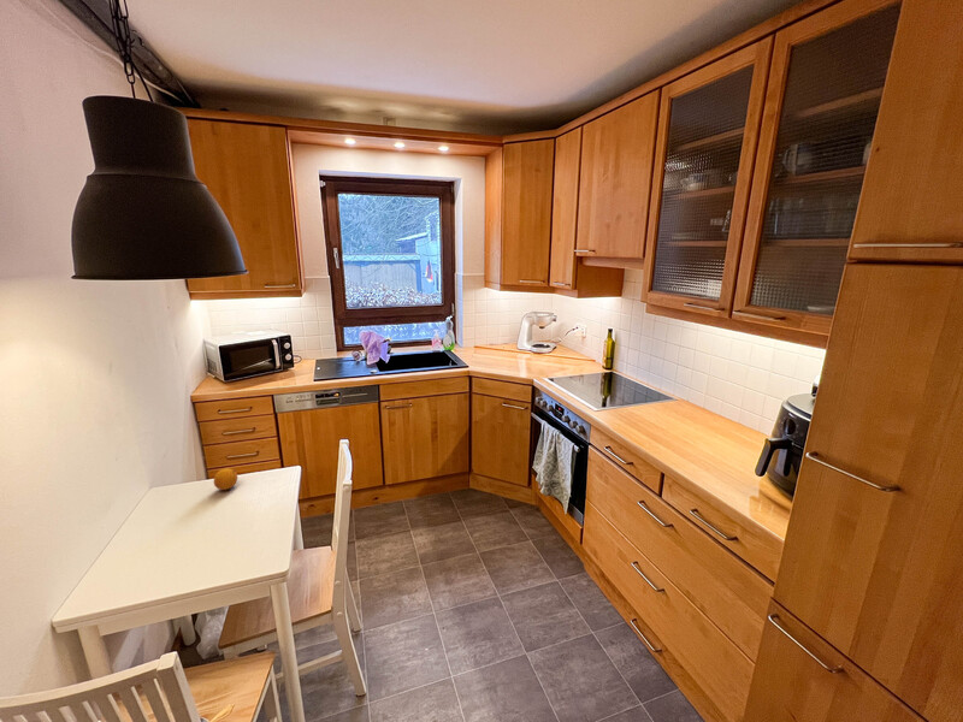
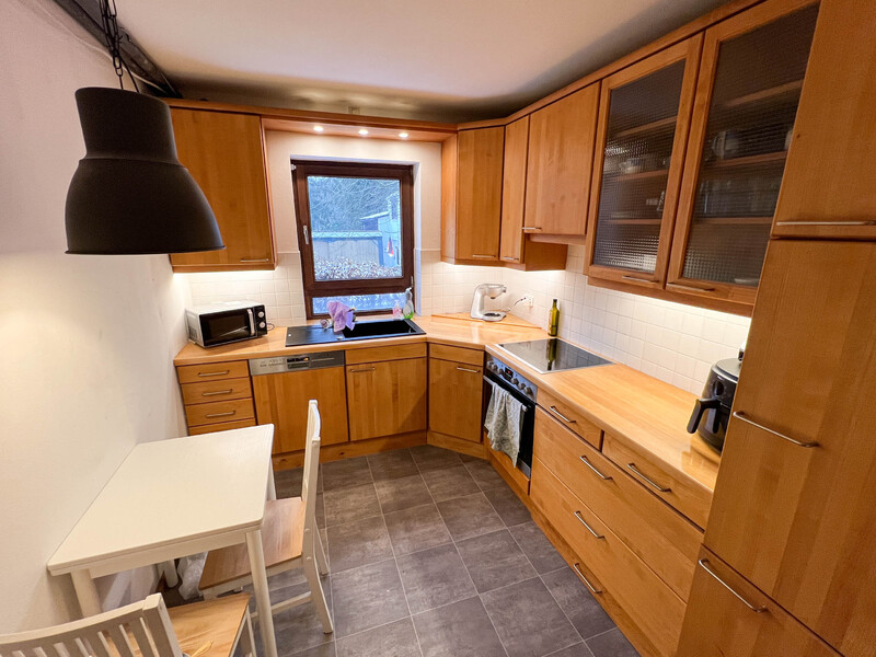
- fruit (225, 479)
